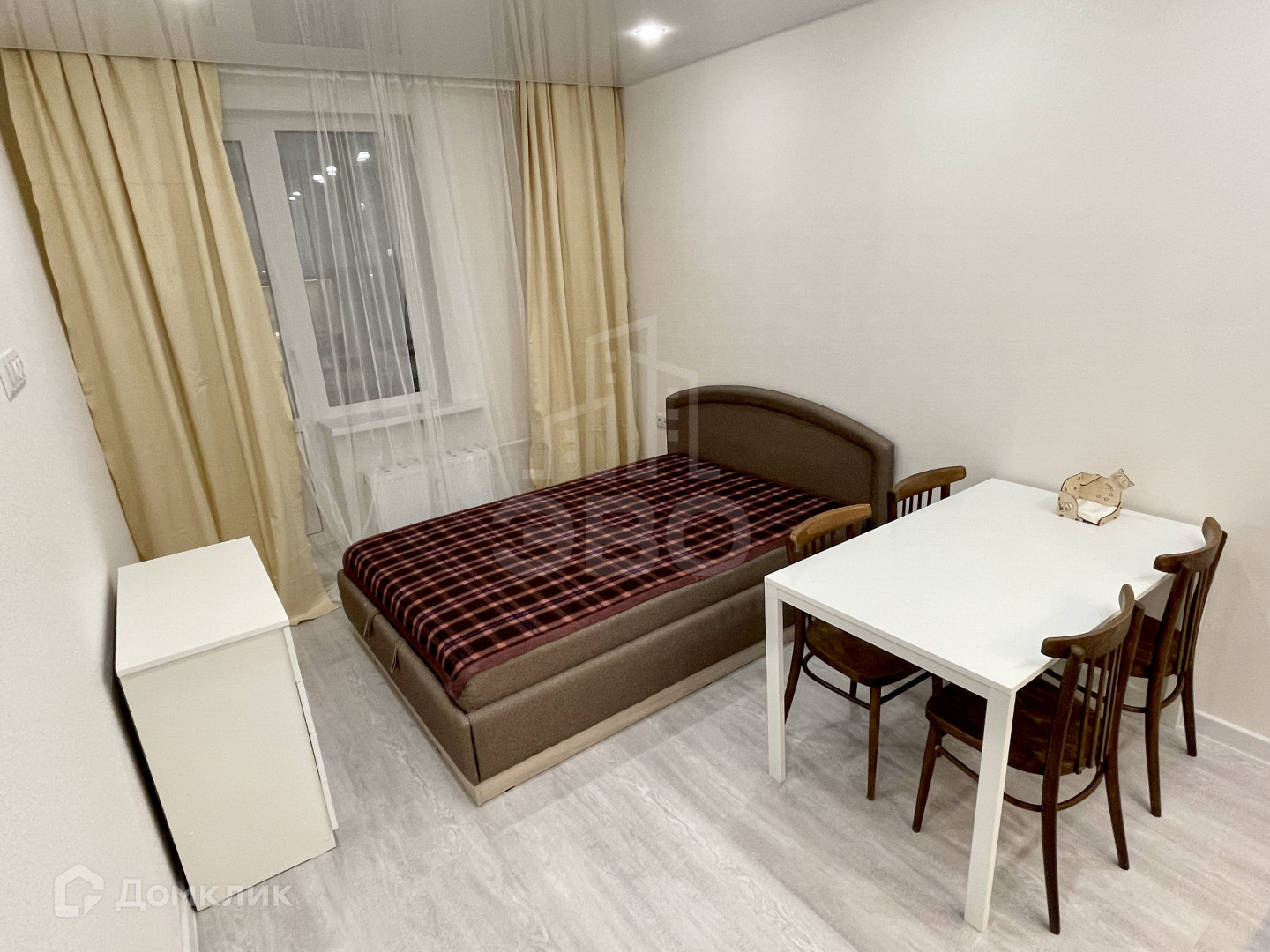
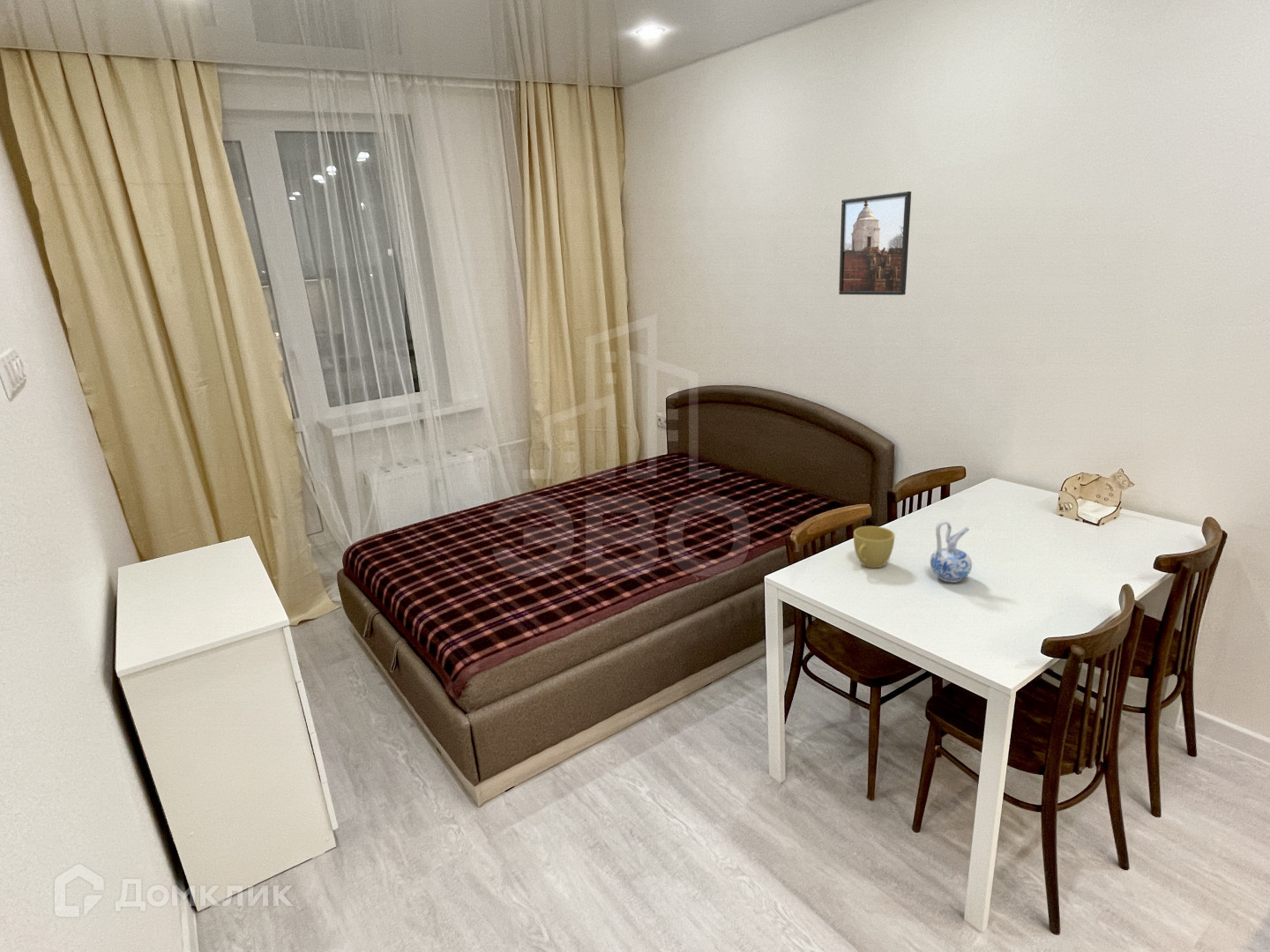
+ ceramic pitcher (952, 548)
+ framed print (872, 246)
+ cup (870, 550)
